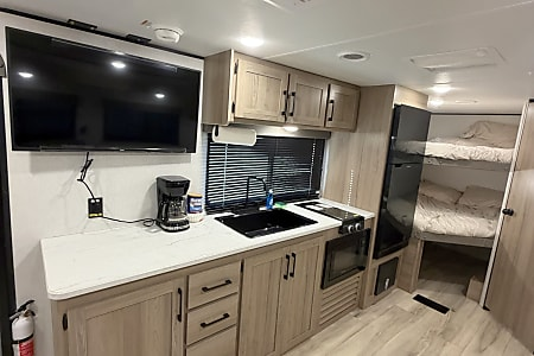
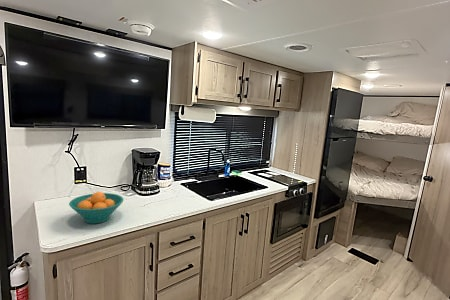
+ fruit bowl (97, 205)
